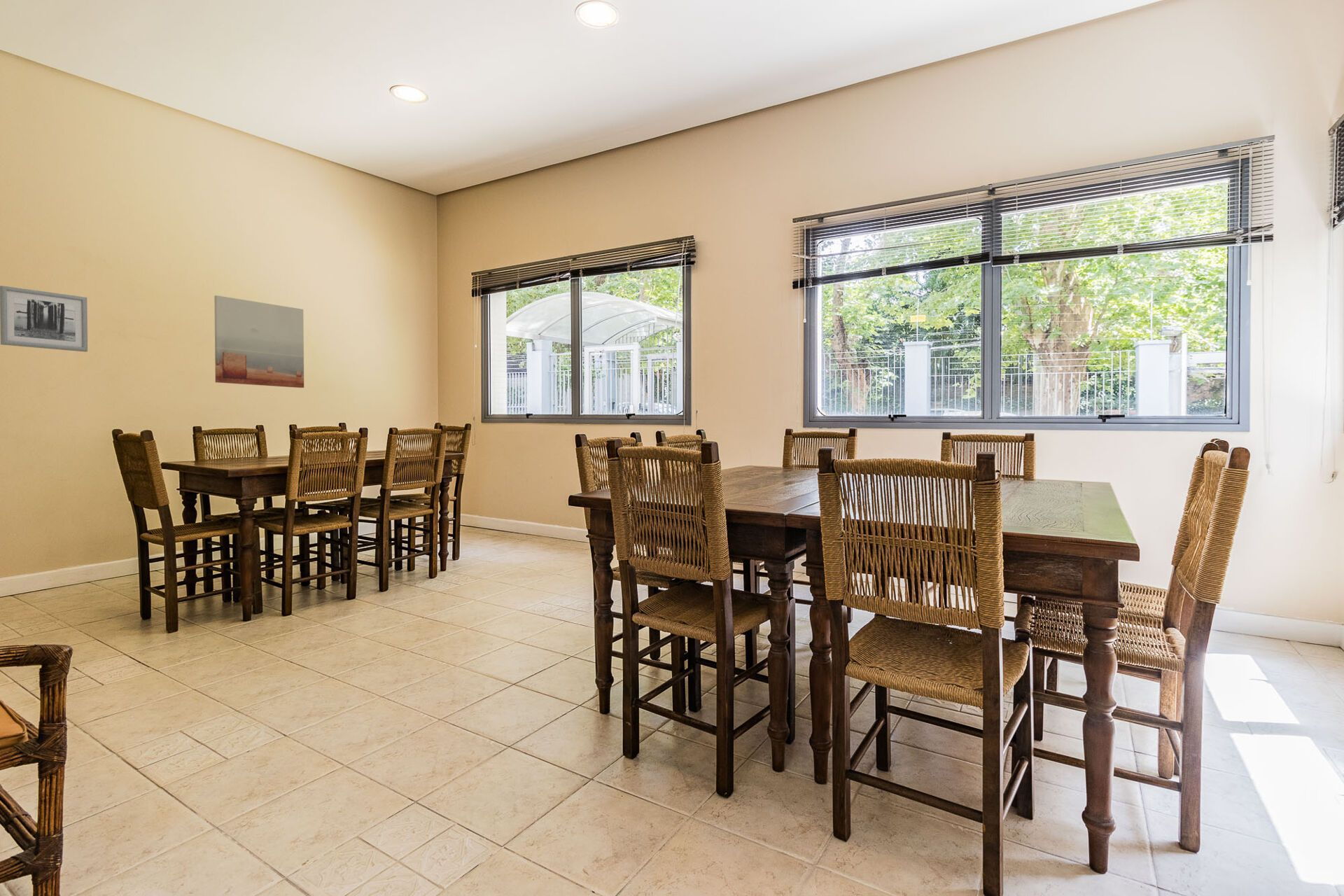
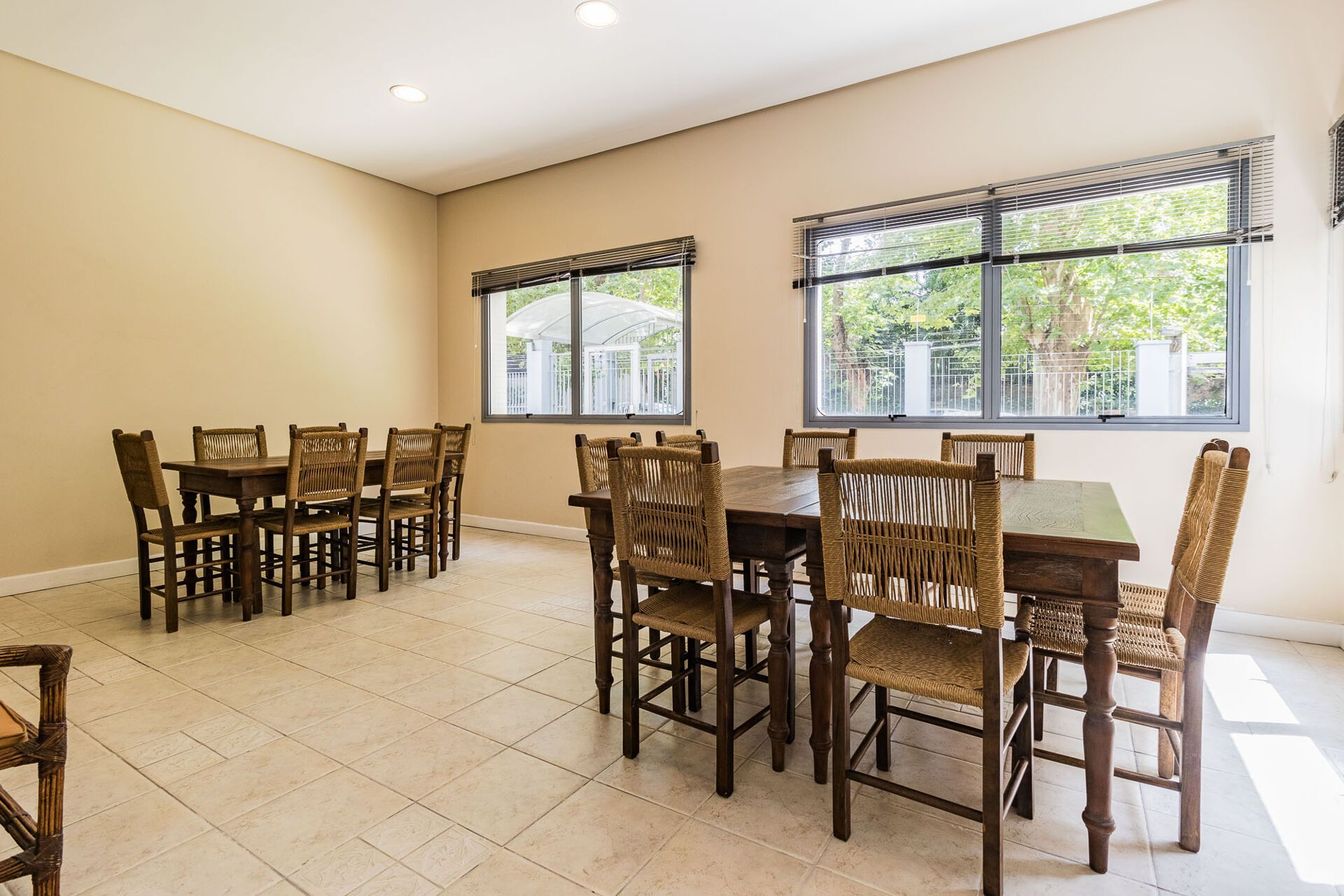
- wall art (45, 320)
- wall art (261, 344)
